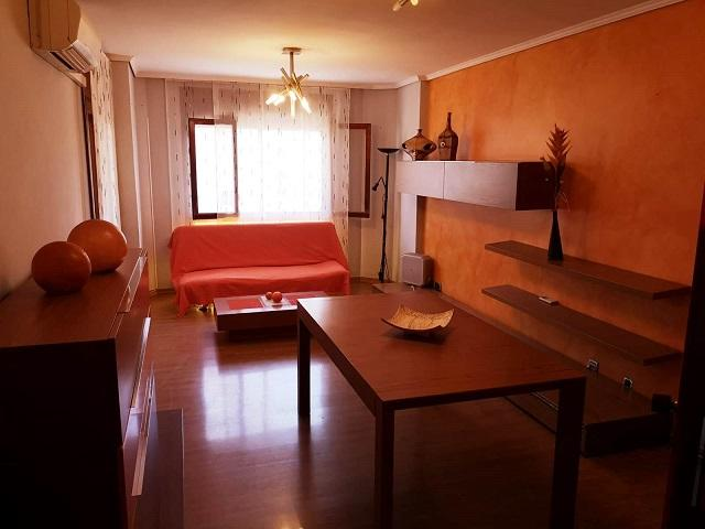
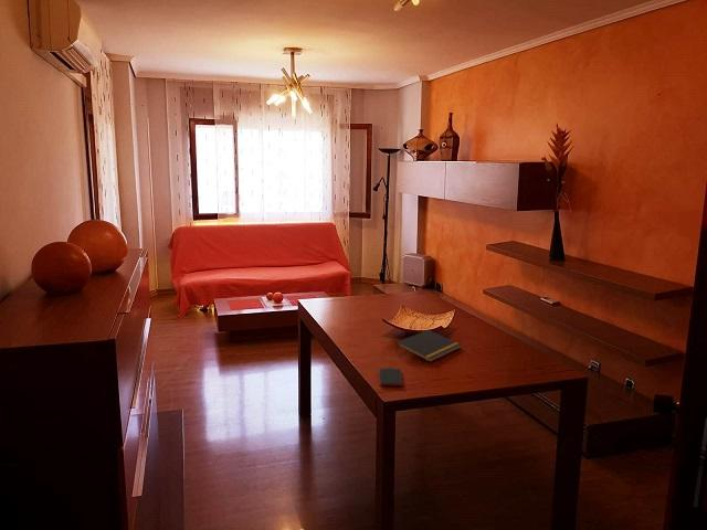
+ notepad (429, 344)
+ smartphone (390, 377)
